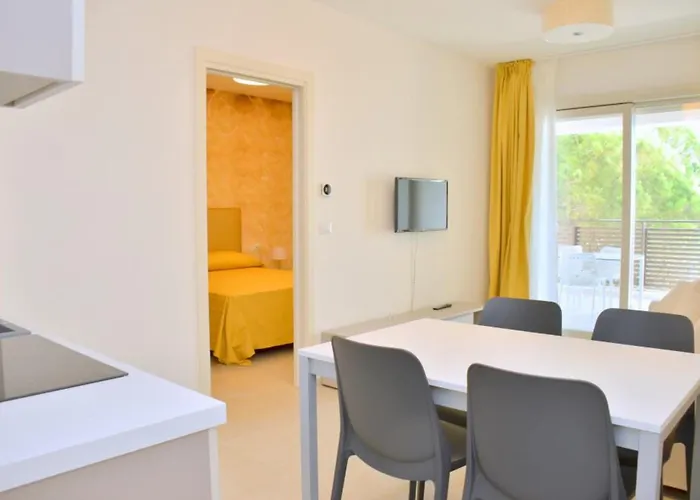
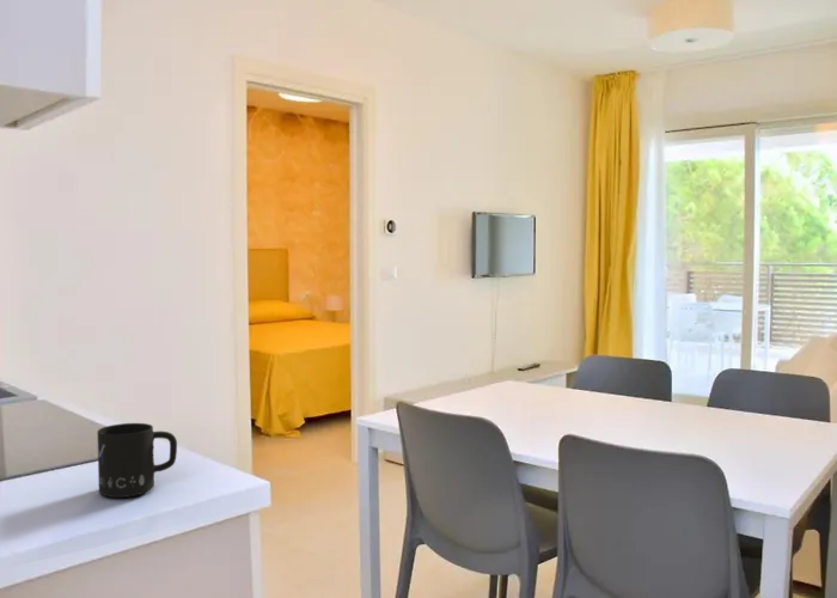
+ mug (138, 458)
